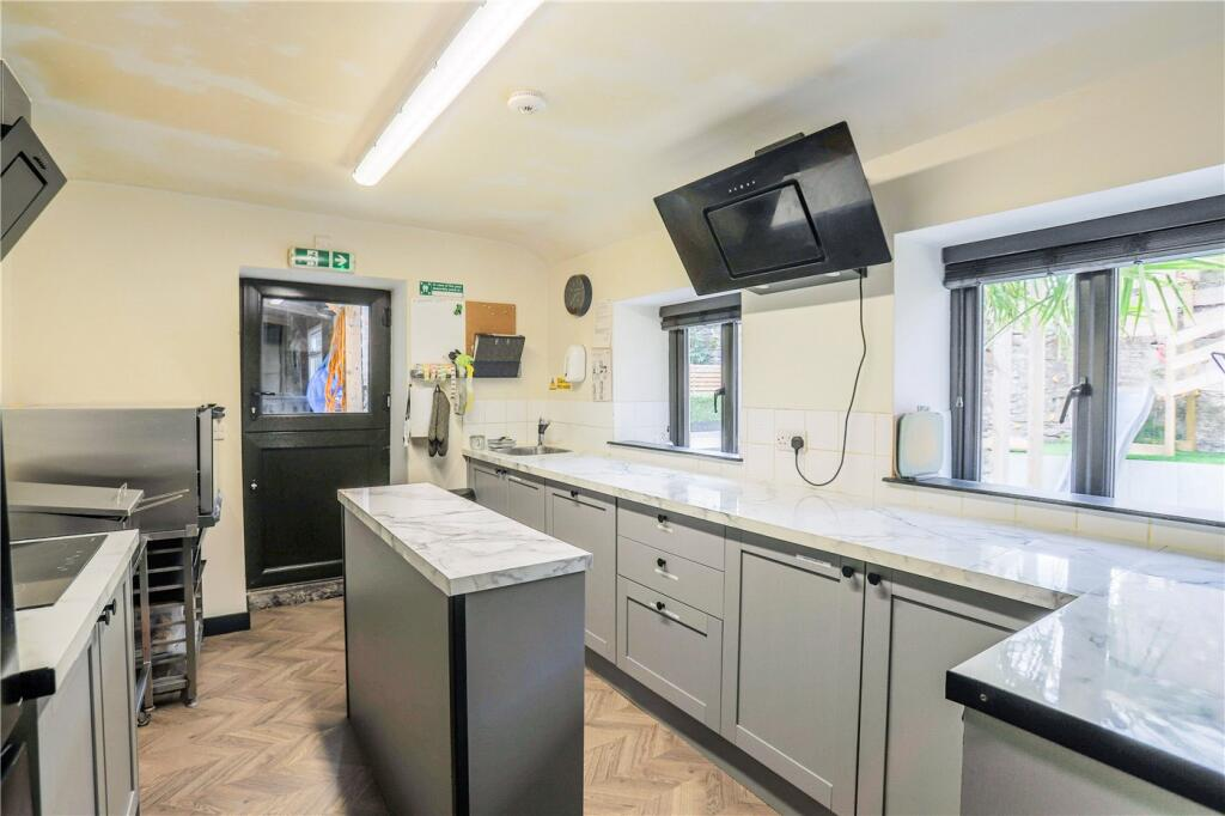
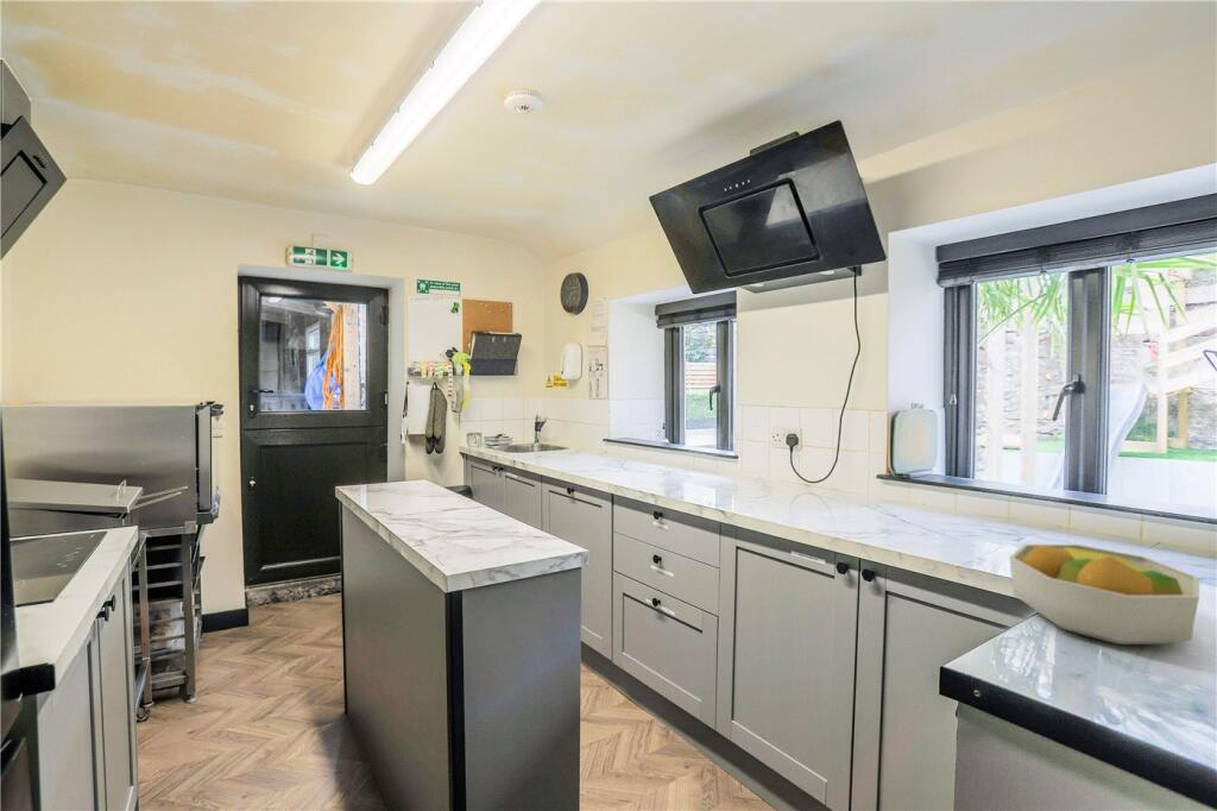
+ fruit bowl (1098, 580)
